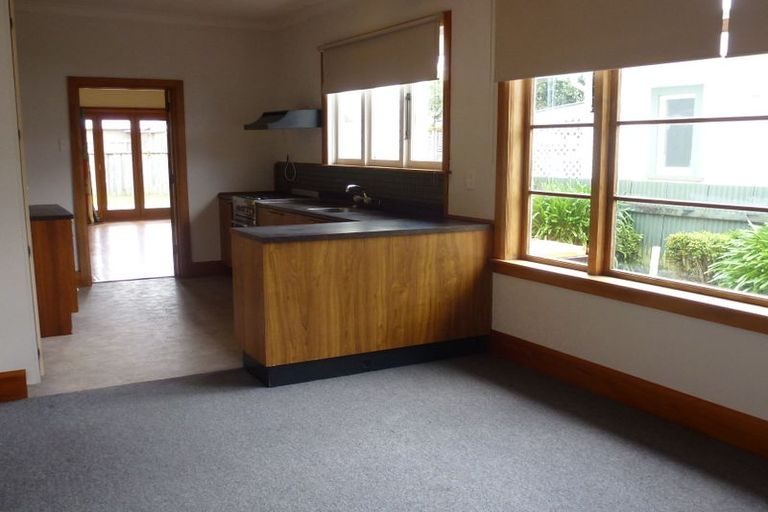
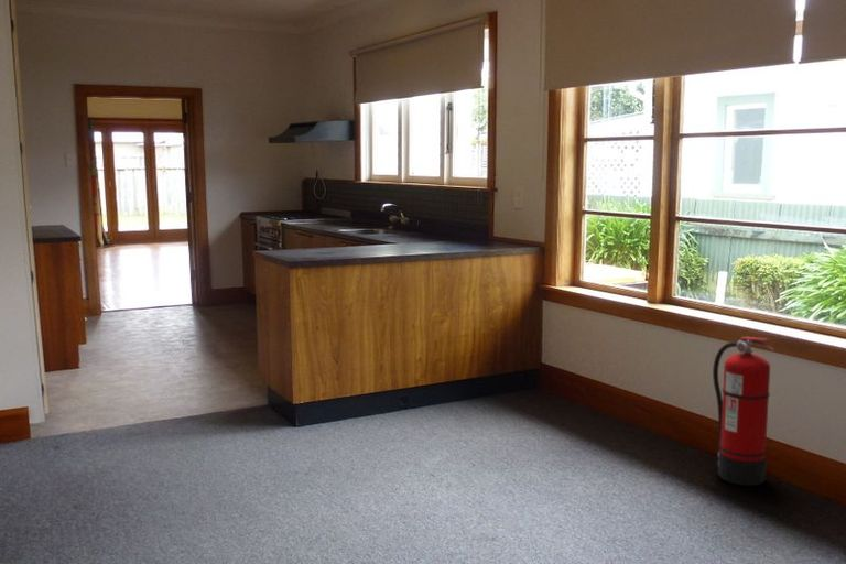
+ fire extinguisher (739, 405)
